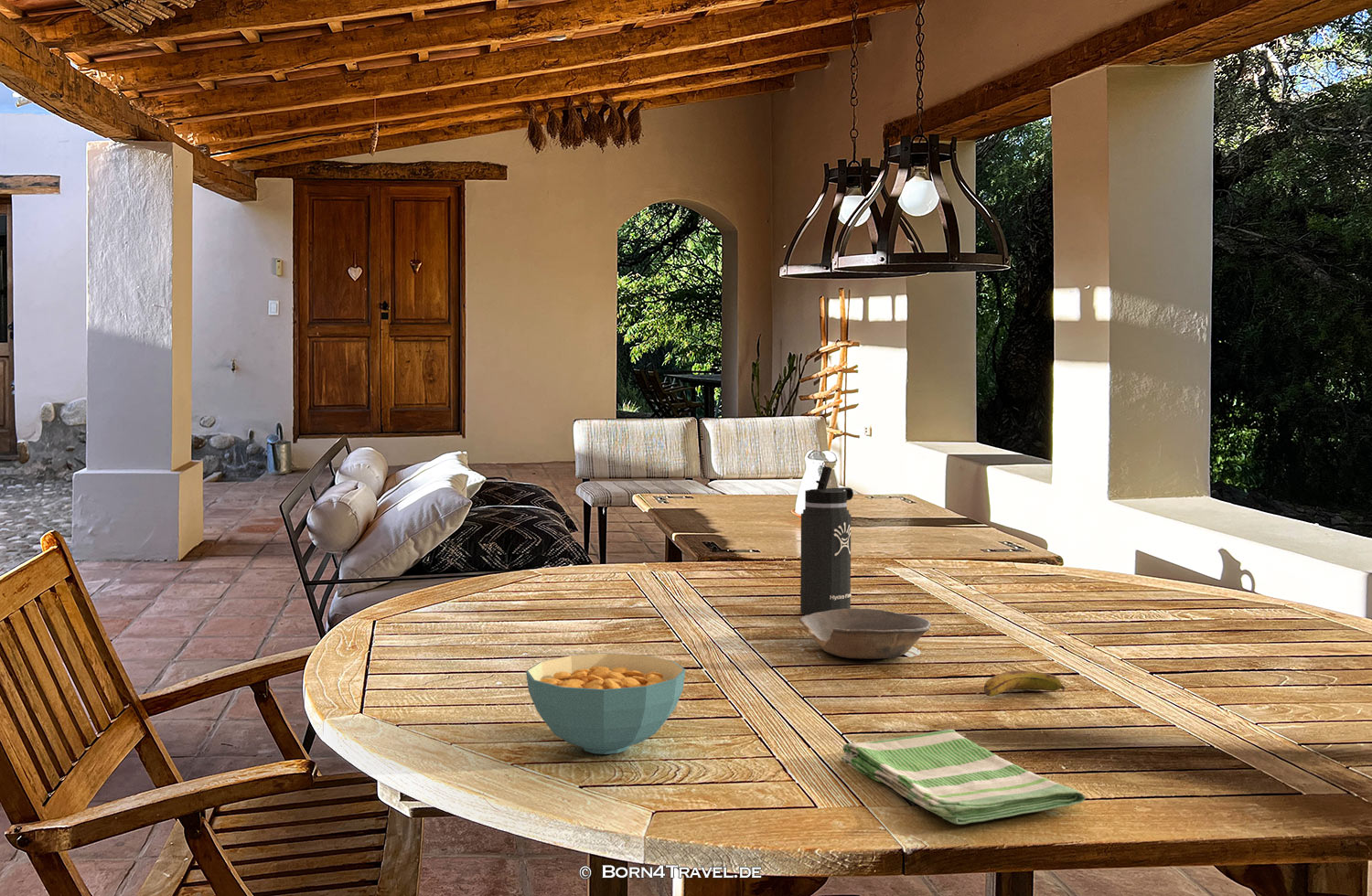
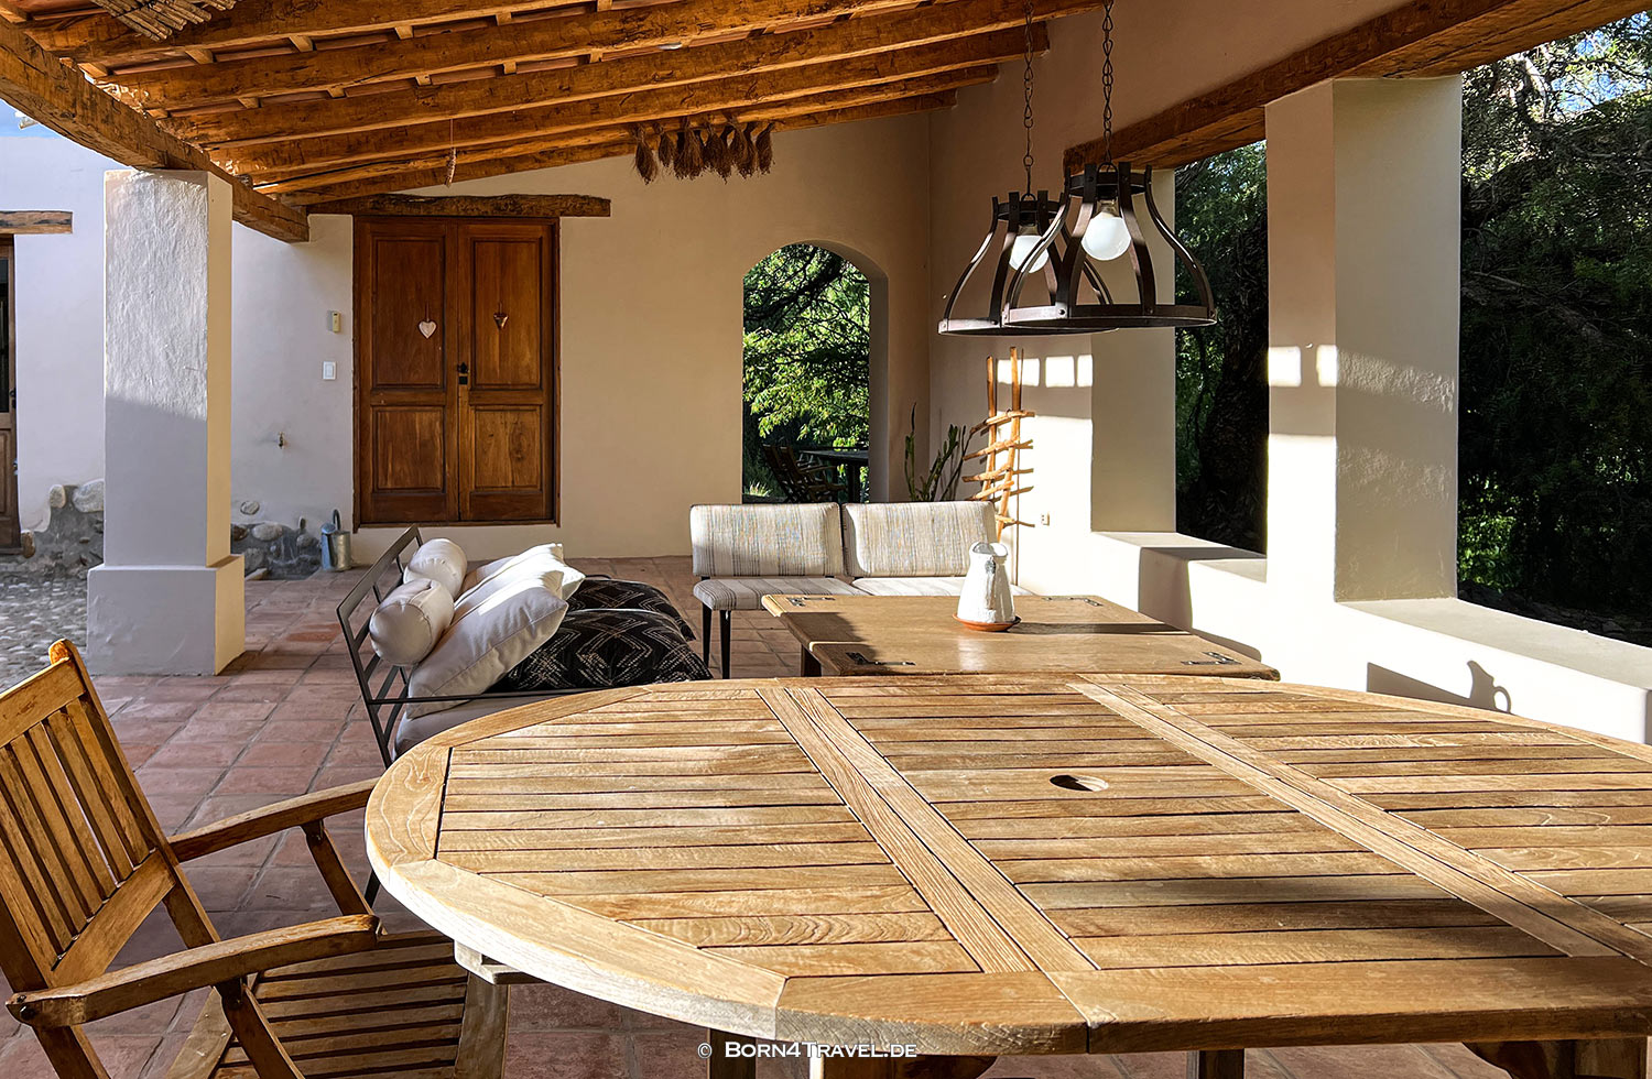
- banana (1020, 685)
- dish towel (953, 772)
- cereal bowl (606, 708)
- bowl (867, 634)
- thermos bottle (830, 539)
